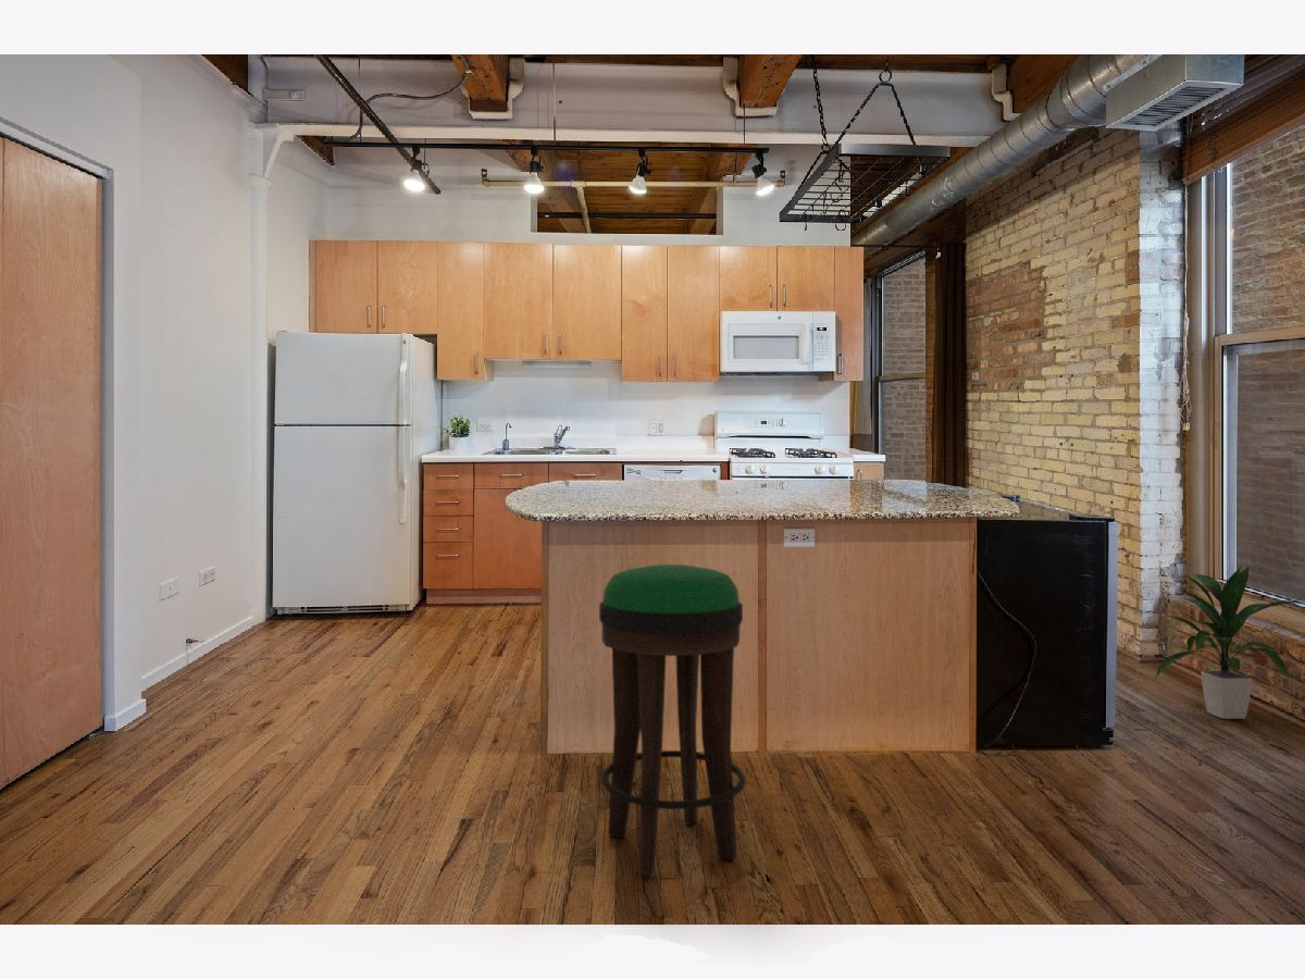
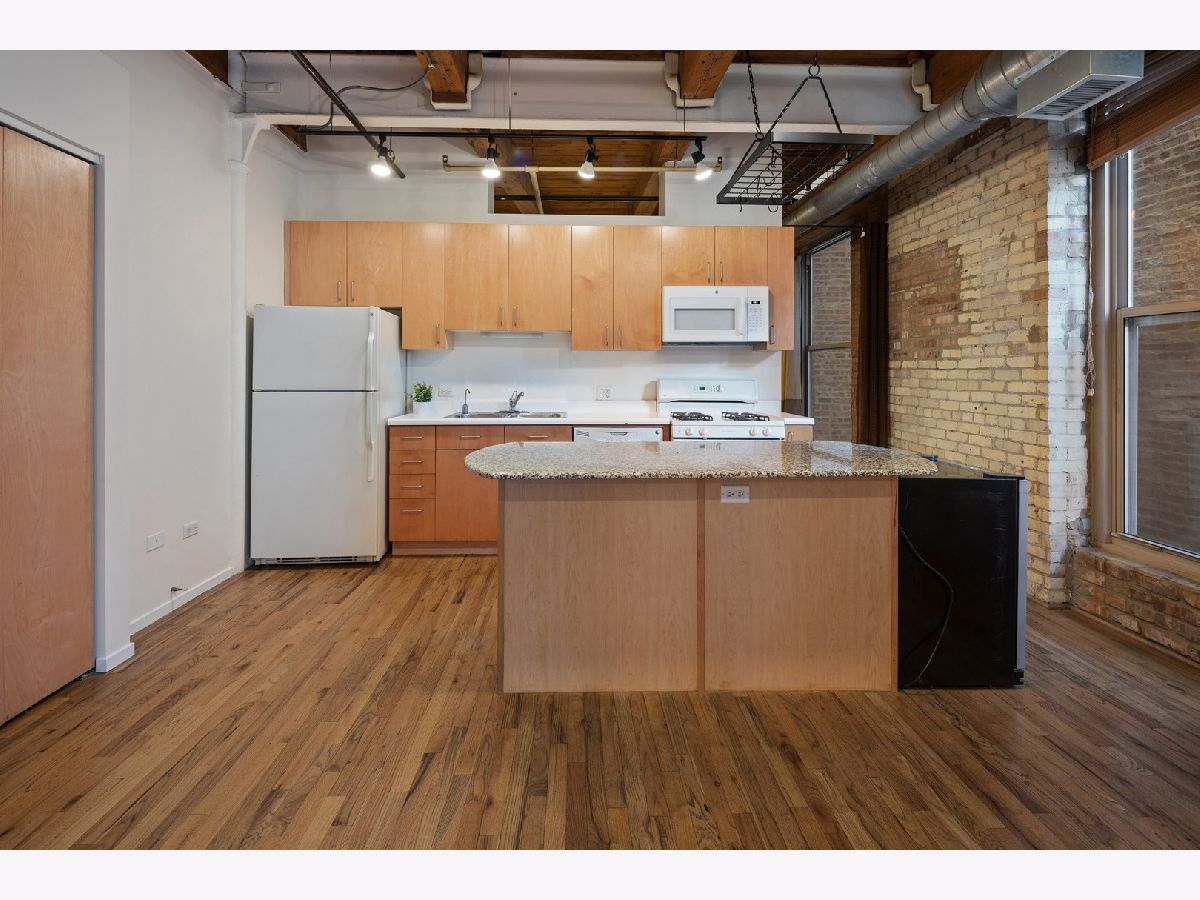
- bar stool (678, 707)
- indoor plant (1219, 637)
